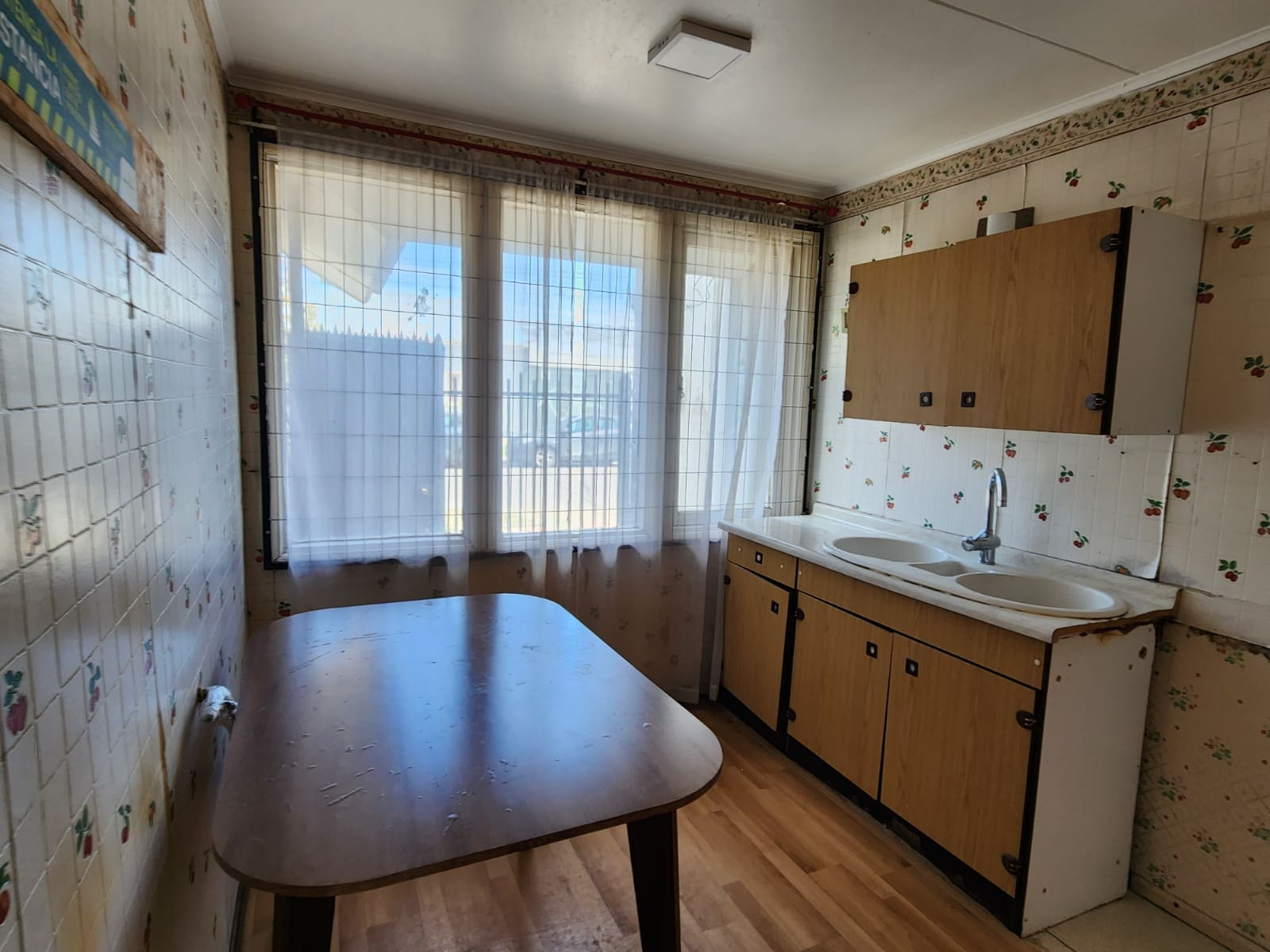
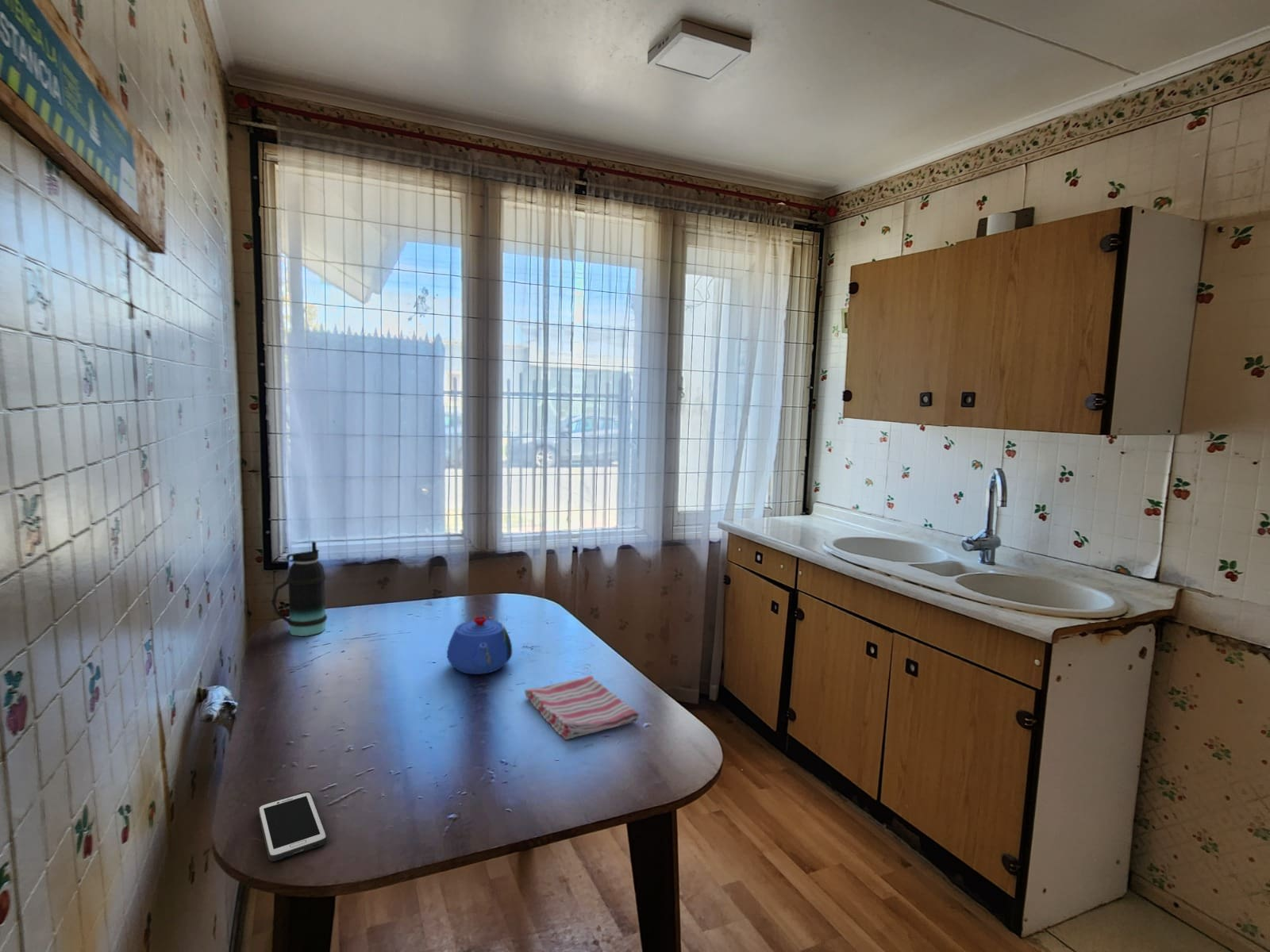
+ teapot (479, 643)
+ bottle (298, 588)
+ dish towel (579, 701)
+ cell phone (291, 823)
